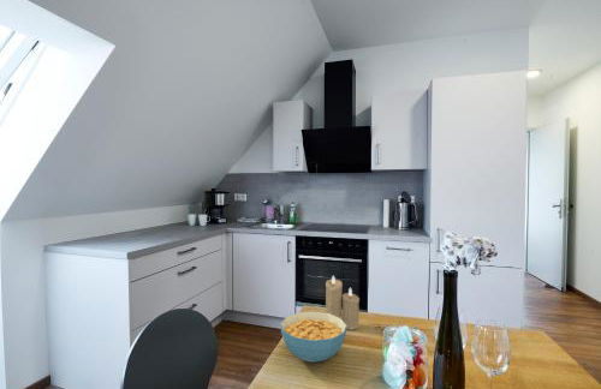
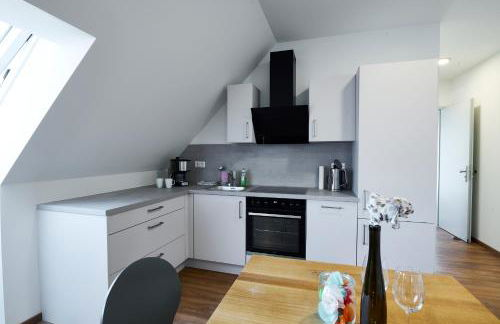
- cereal bowl (313, 340)
- candle (343, 300)
